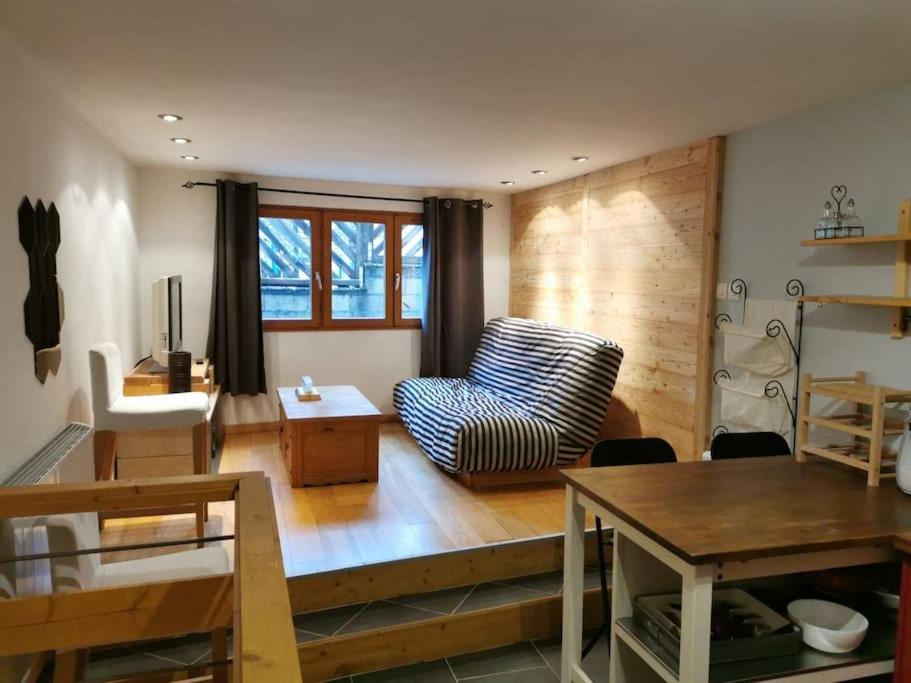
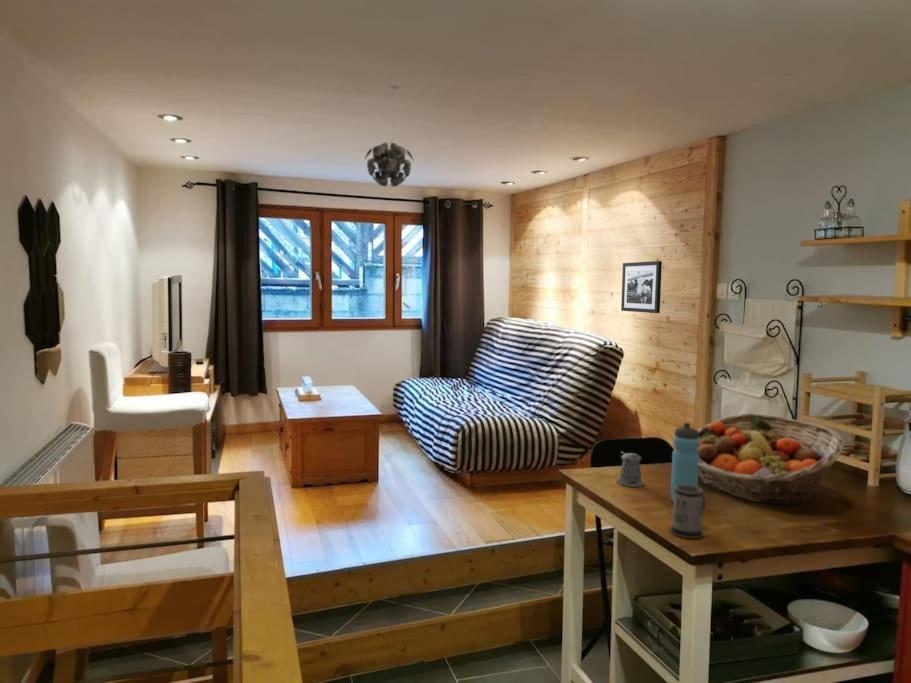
+ mug (691, 509)
+ pendant light (393, 138)
+ pepper shaker (630, 466)
+ fruit basket (758, 455)
+ water bottle (685, 462)
+ picture frame (640, 287)
